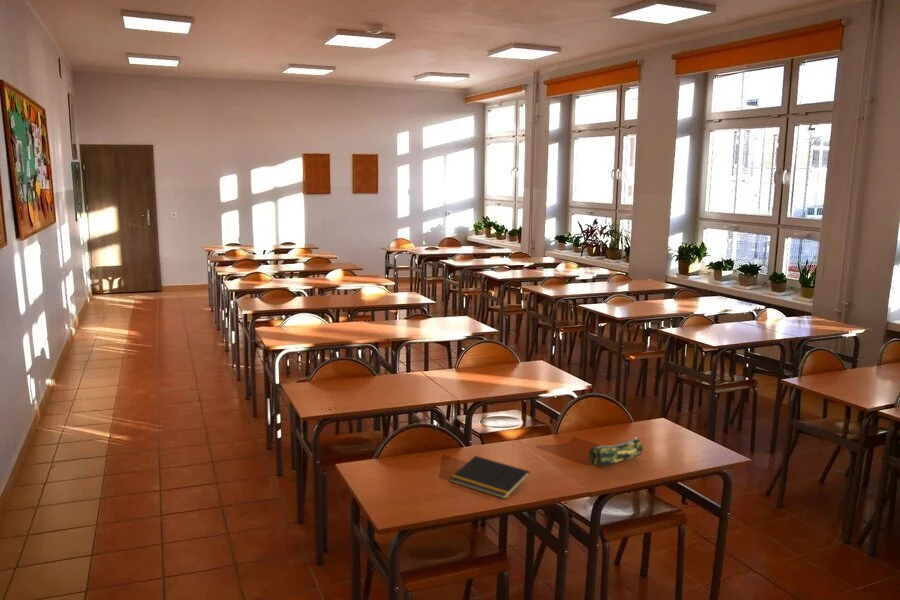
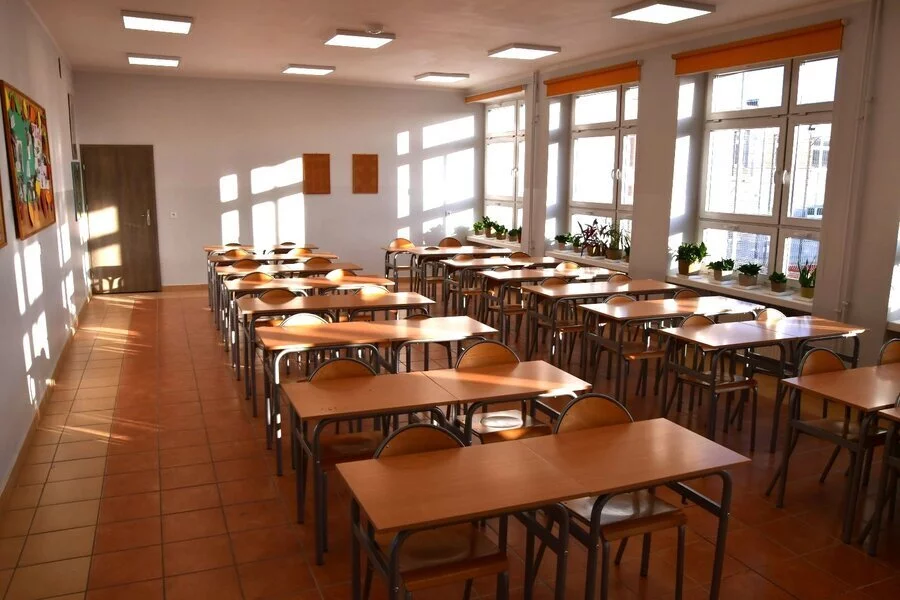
- pencil case (617, 452)
- notepad (489, 476)
